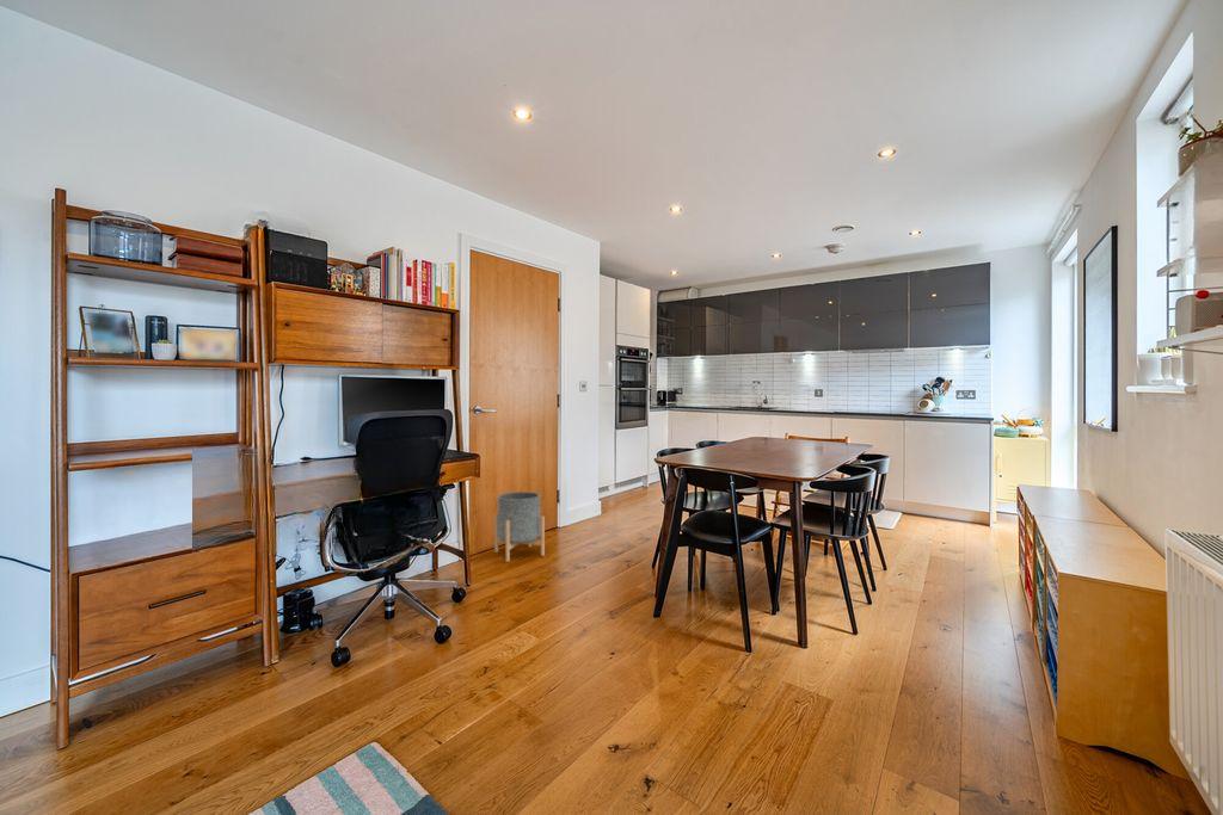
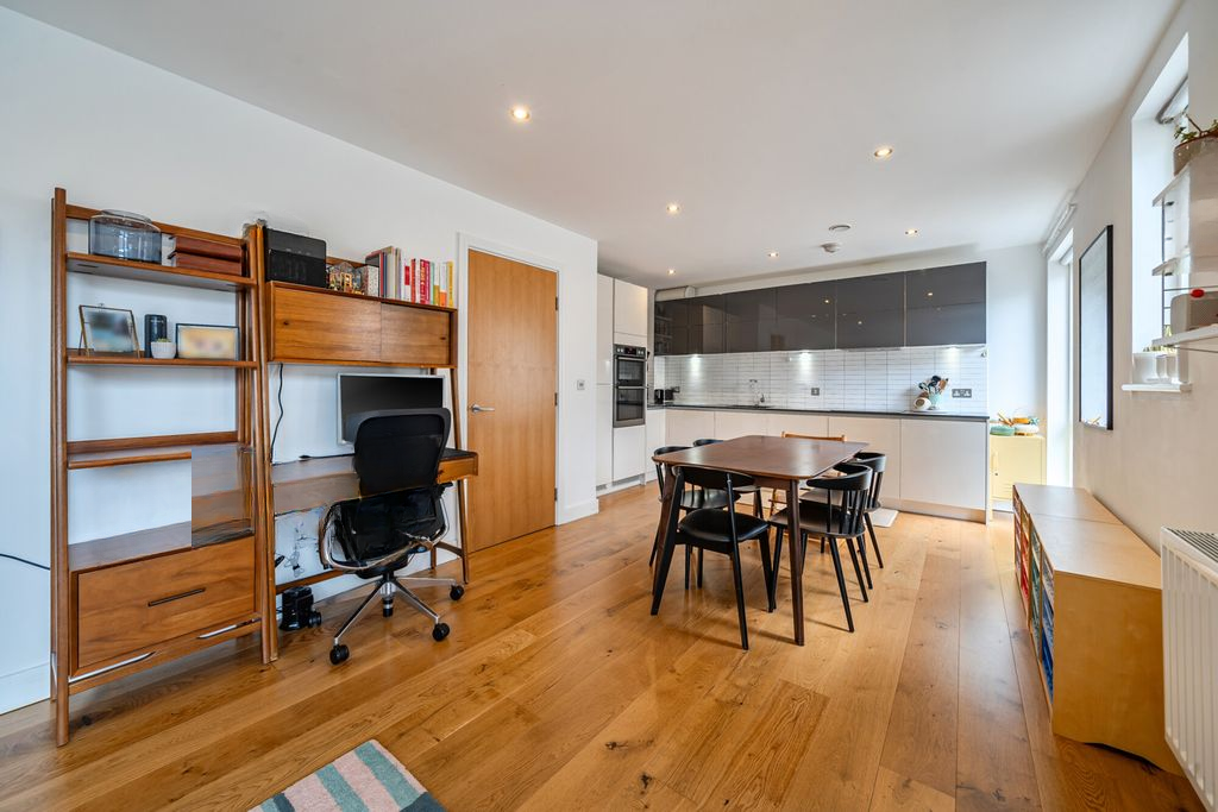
- planter (518, 524)
